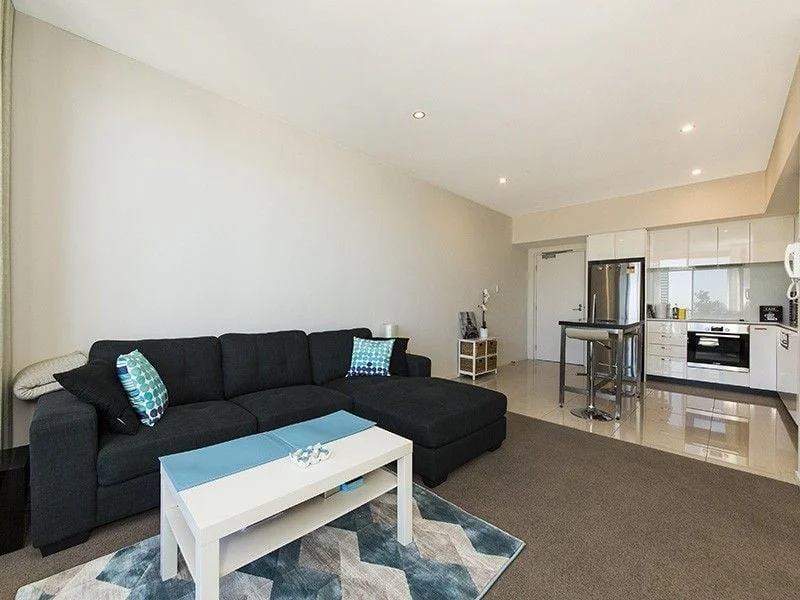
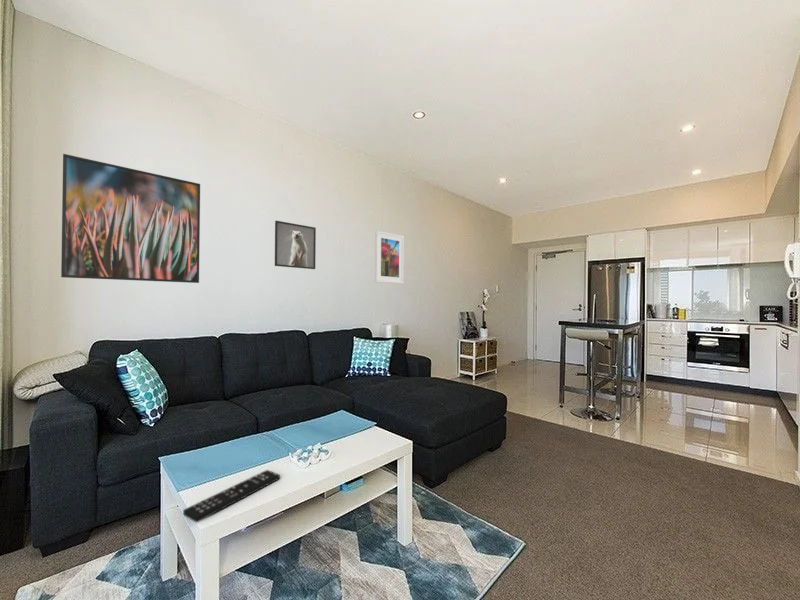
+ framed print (138, 225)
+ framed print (296, 245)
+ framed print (389, 258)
+ remote control (236, 492)
